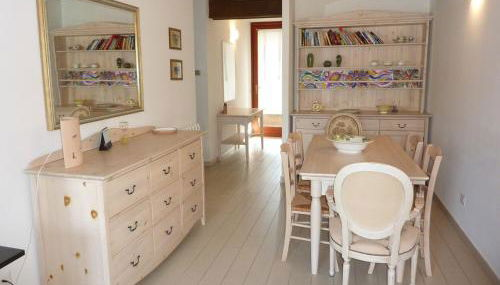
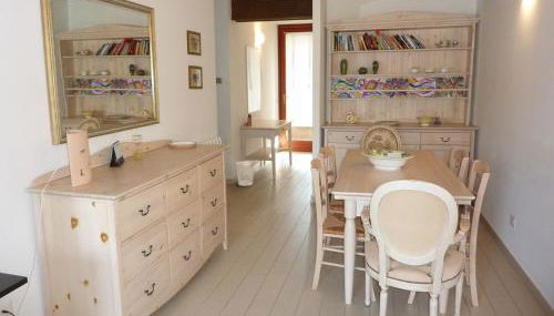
+ wastebasket (245, 173)
